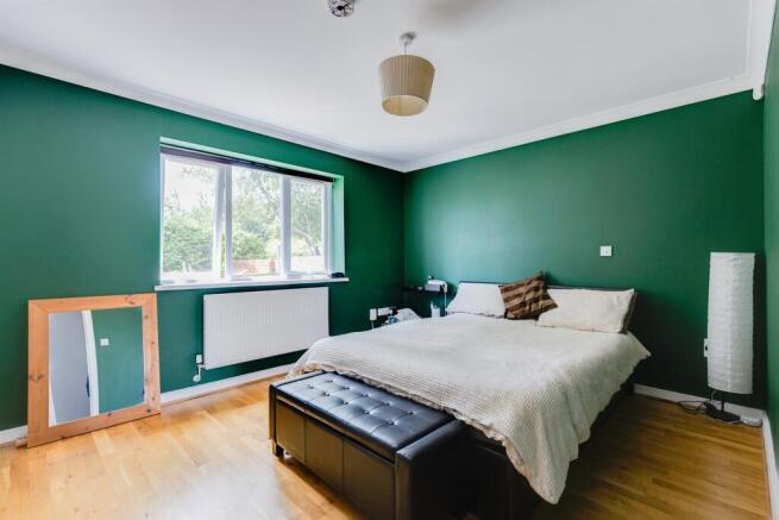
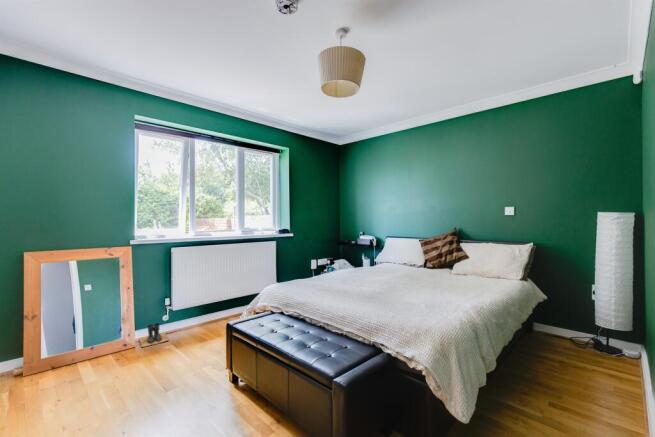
+ boots (154, 332)
